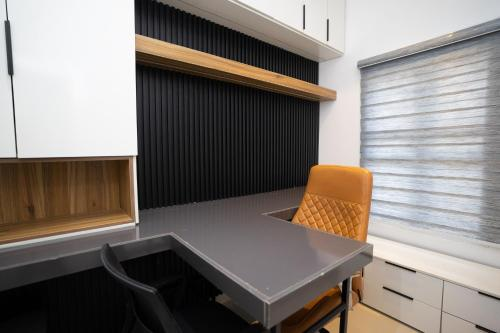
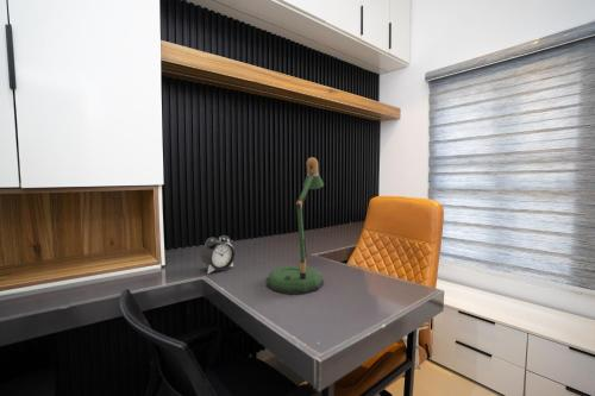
+ alarm clock (218, 252)
+ desk lamp (298, 216)
